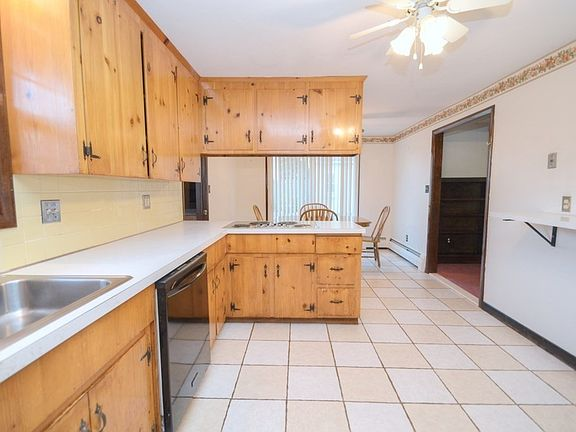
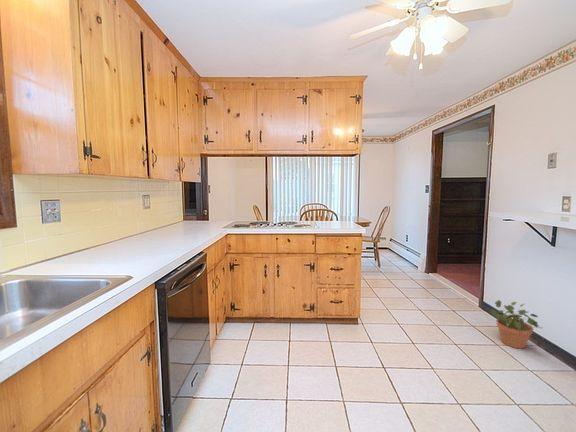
+ potted plant (517, 326)
